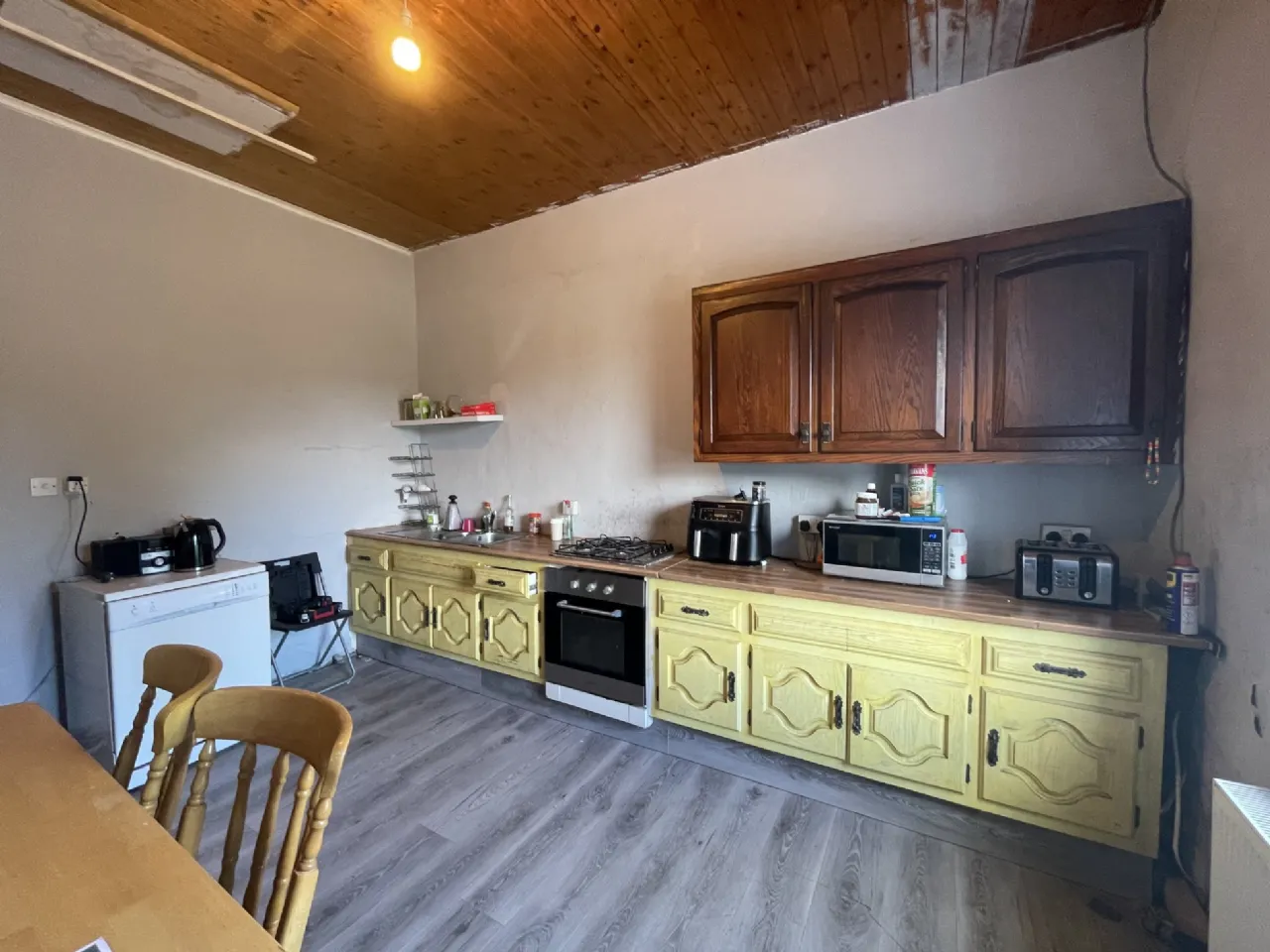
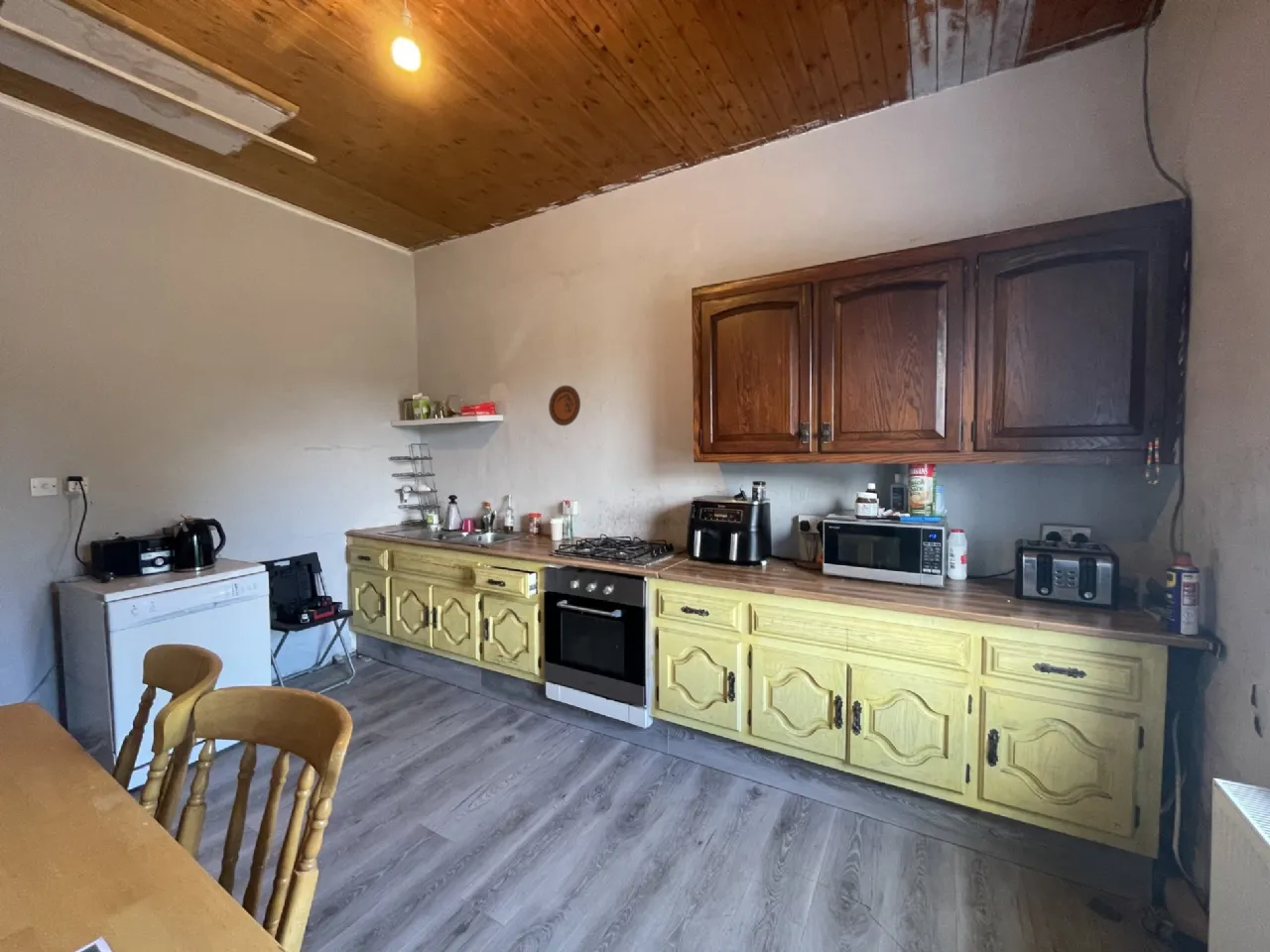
+ decorative plate (565, 406)
